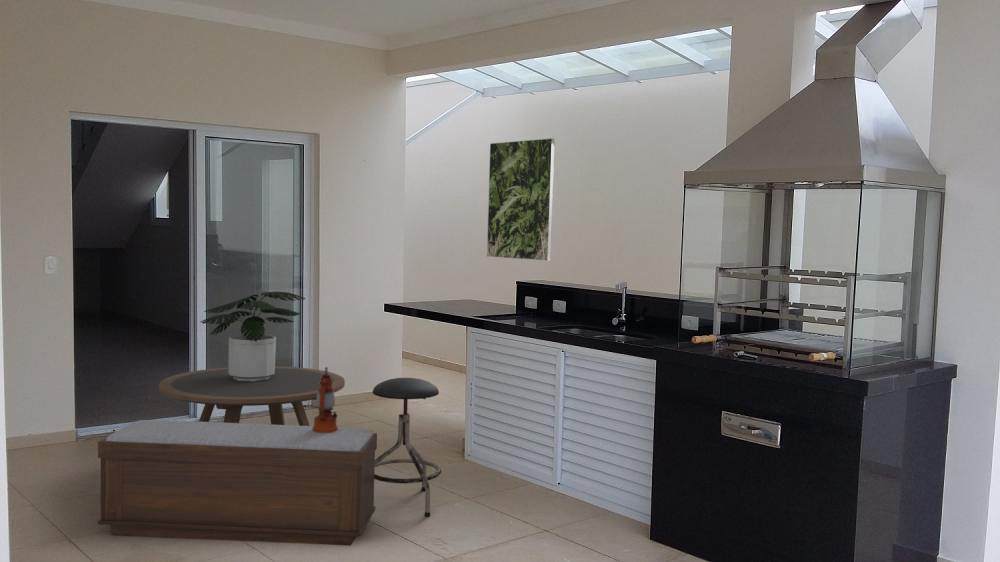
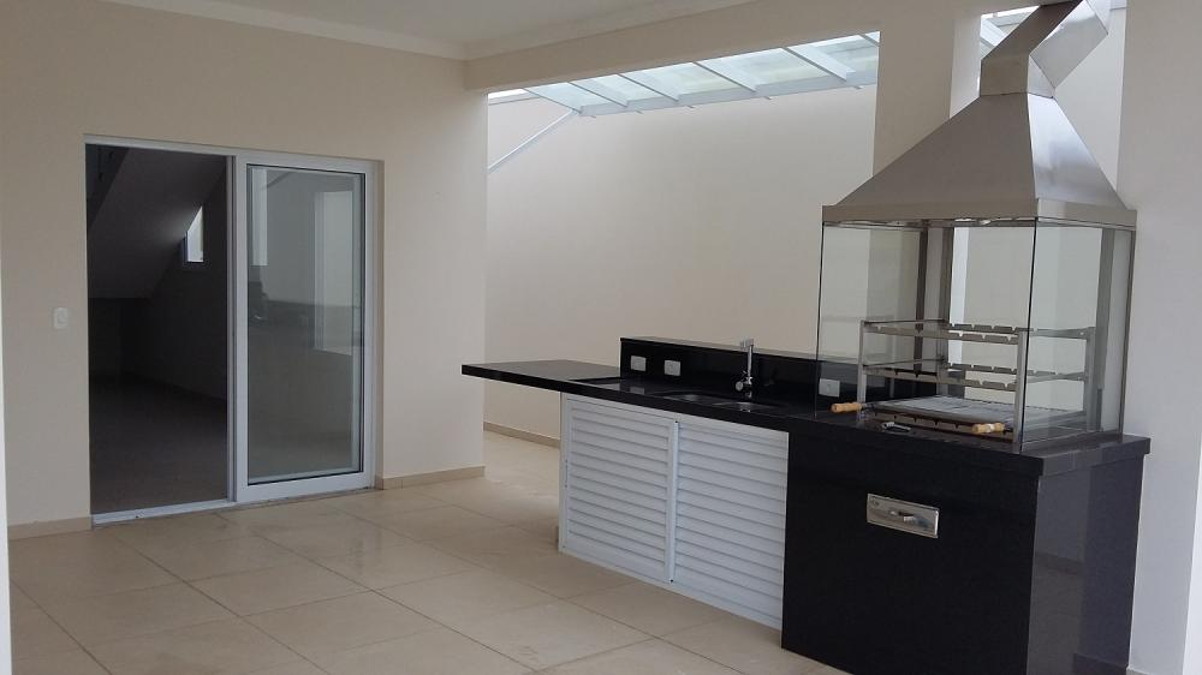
- bench (243, 478)
- coffee table (239, 420)
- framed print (519, 200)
- lantern (325, 398)
- potted plant (249, 334)
- stool (407, 439)
